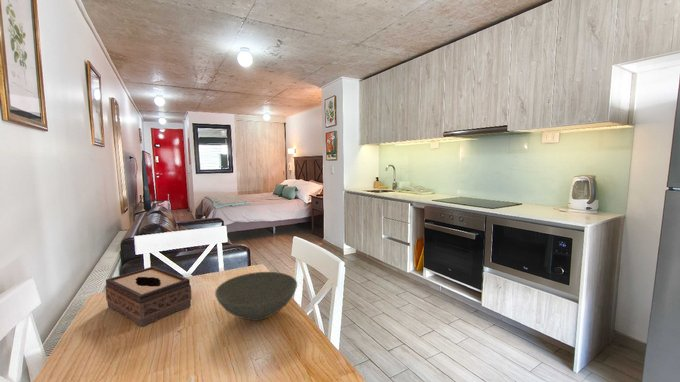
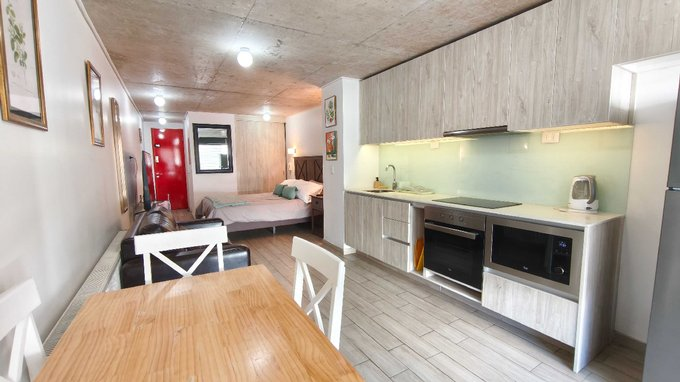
- tissue box (148, 292)
- bowl (258, 300)
